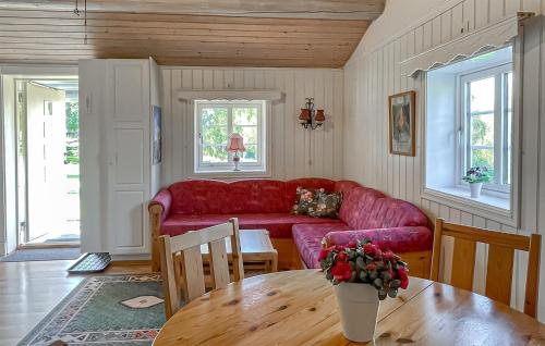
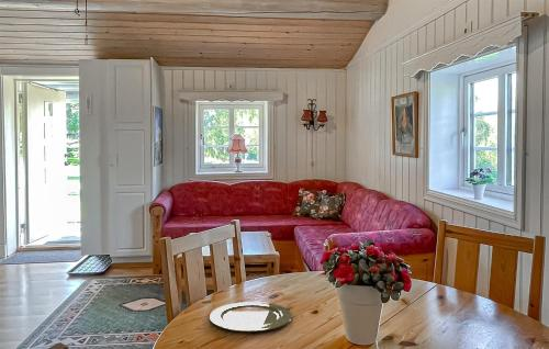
+ plate (250, 315)
